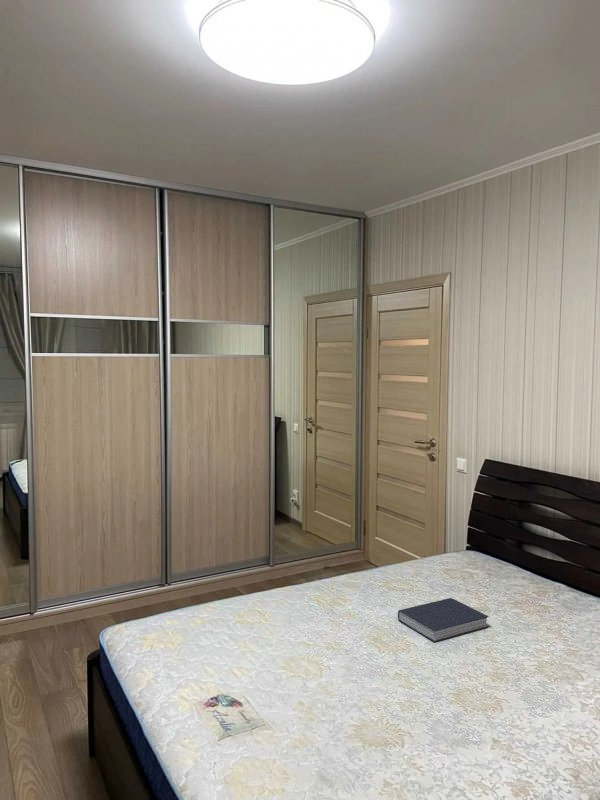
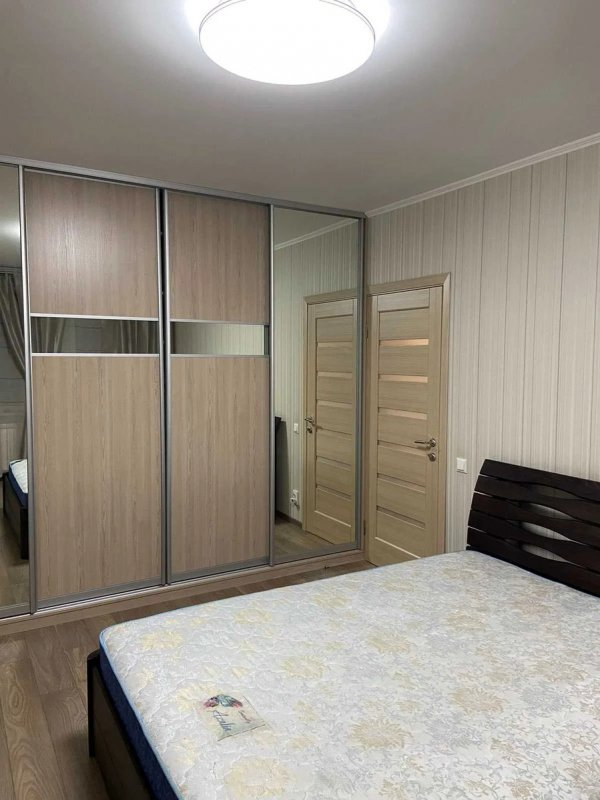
- book (442, 618)
